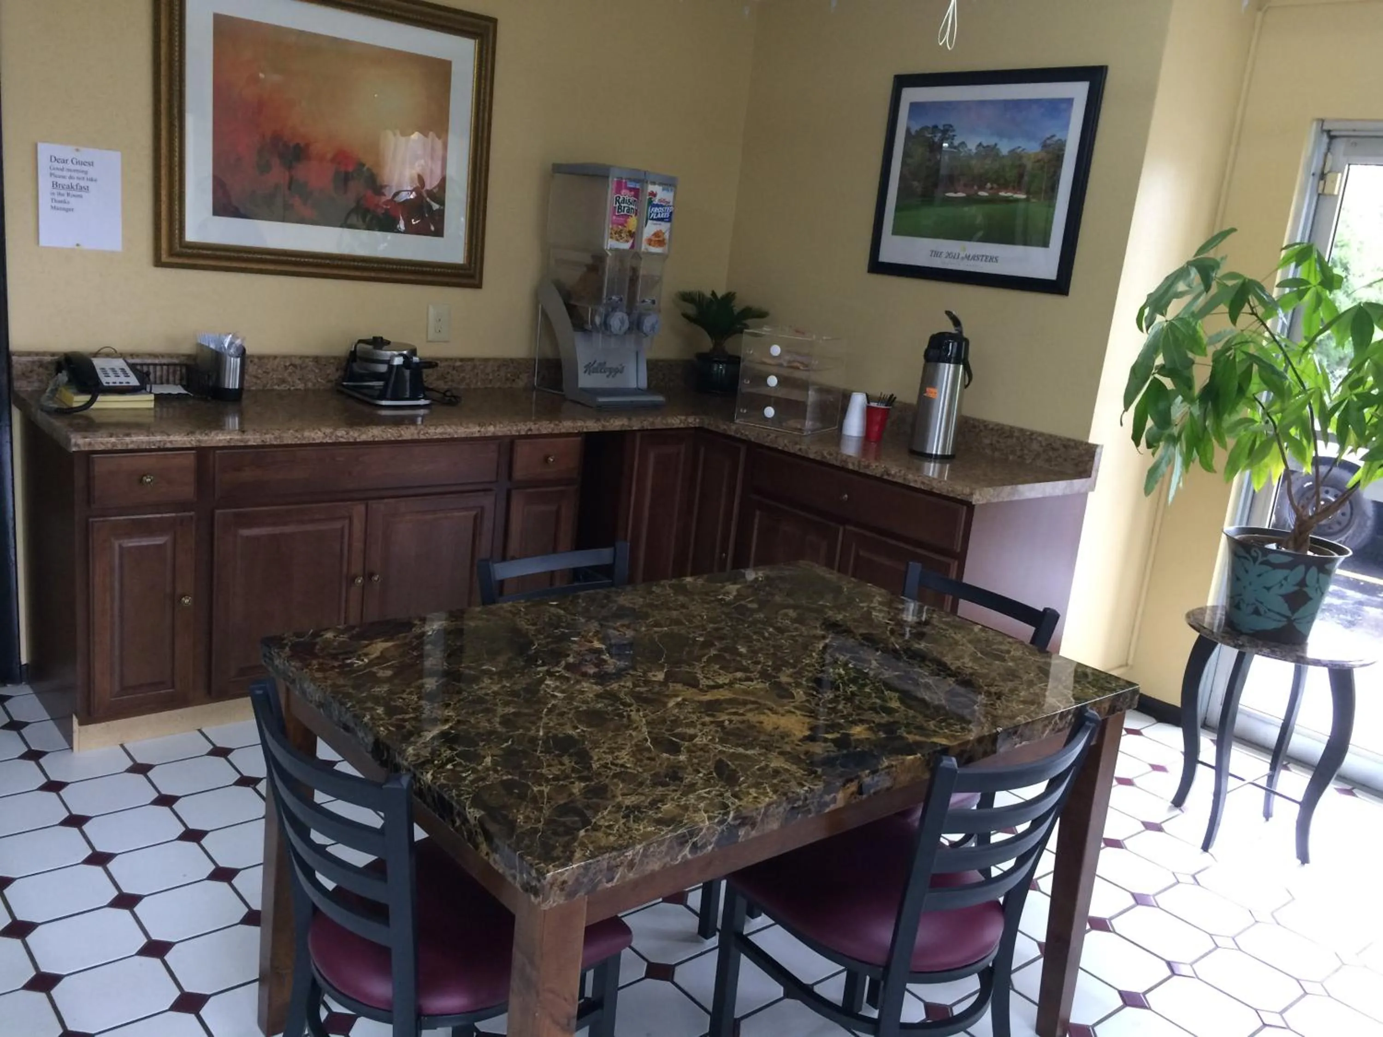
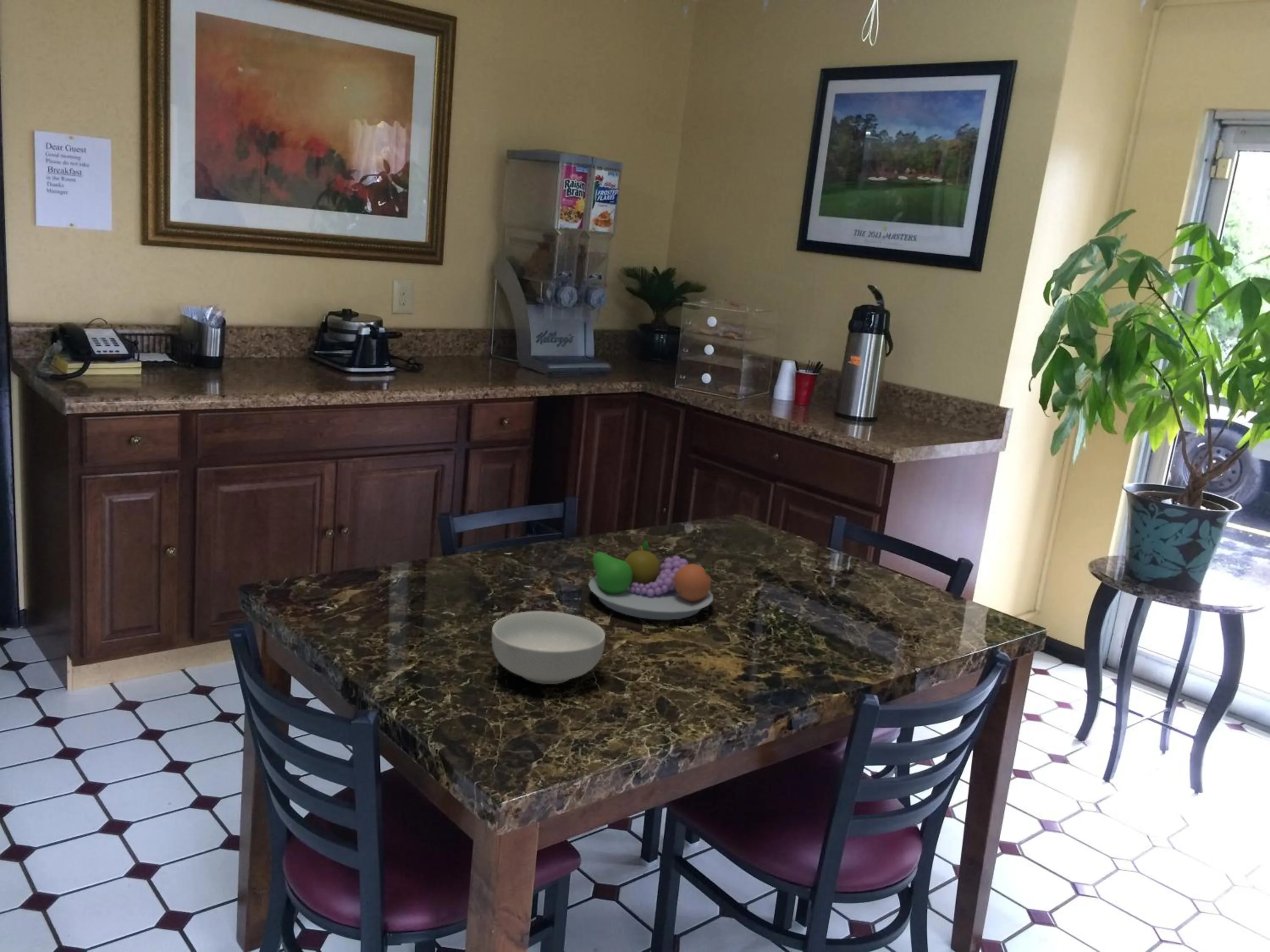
+ cereal bowl (547, 652)
+ fruit bowl (648, 577)
